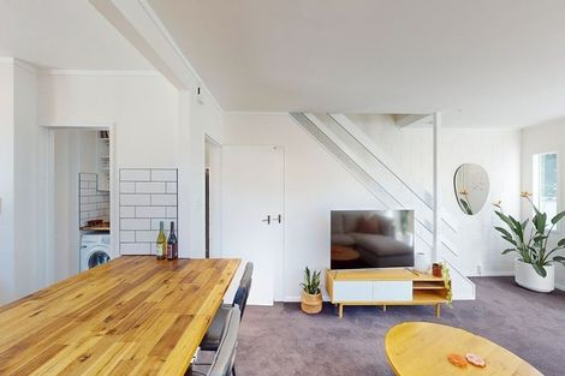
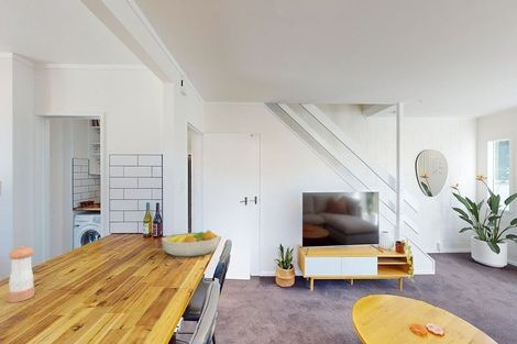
+ fruit bowl (190, 241)
+ pepper shaker (21, 271)
